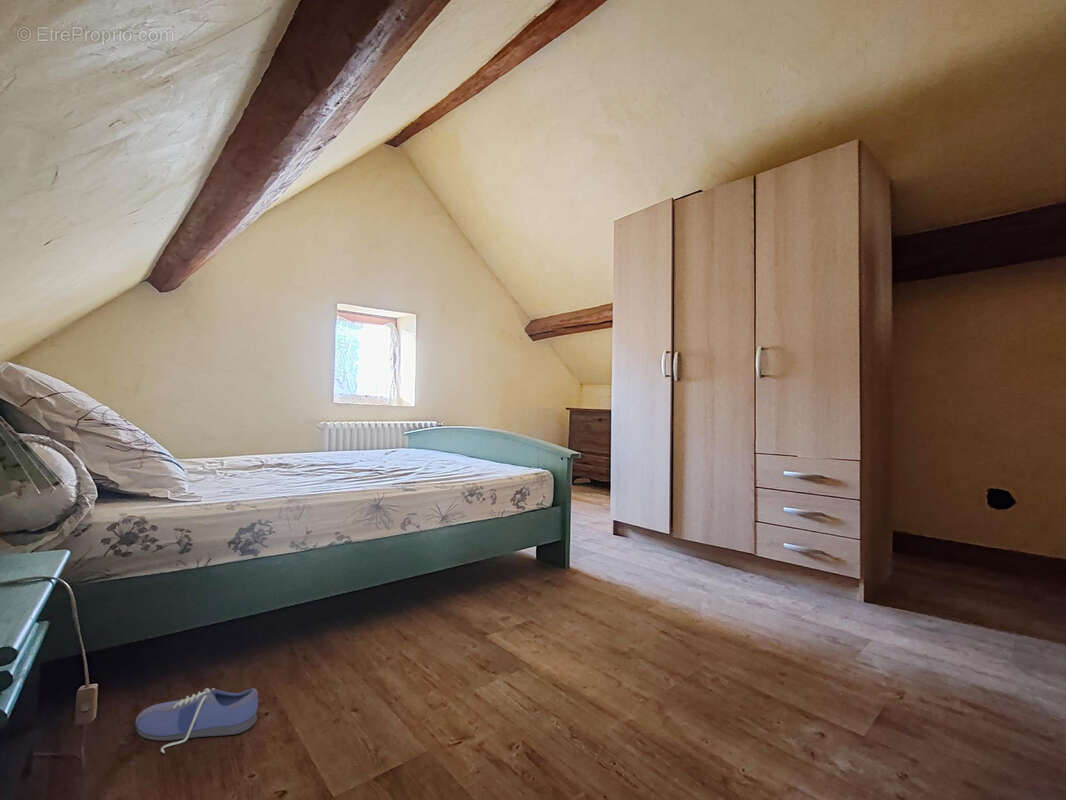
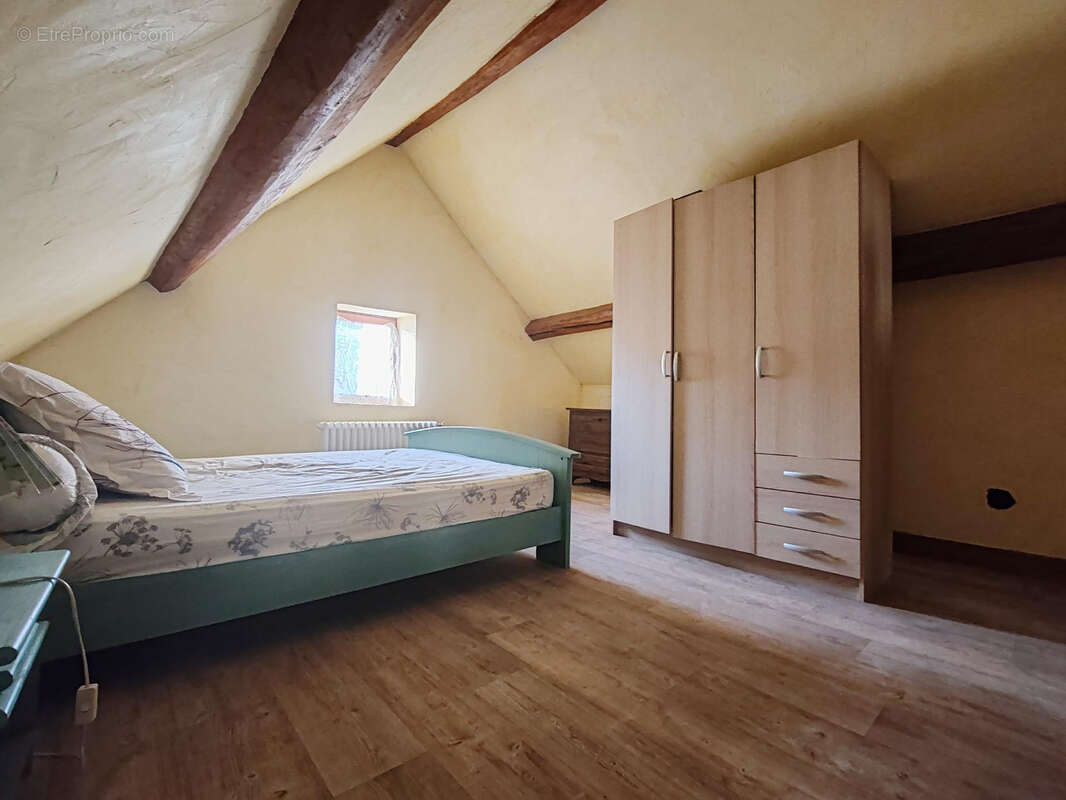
- shoe (198, 707)
